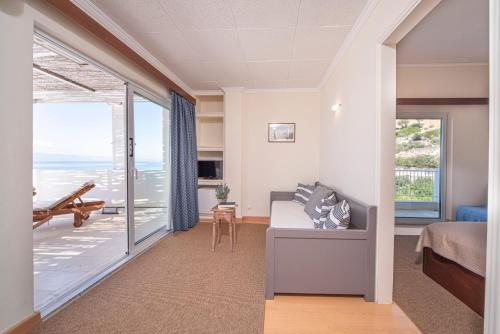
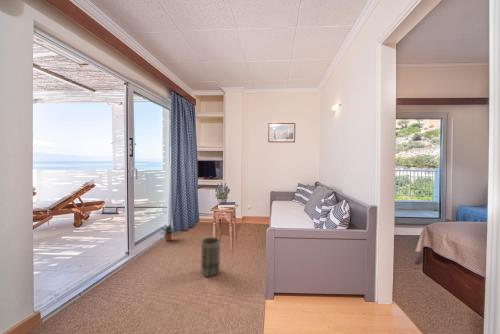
+ basket (210, 256)
+ potted plant (168, 232)
